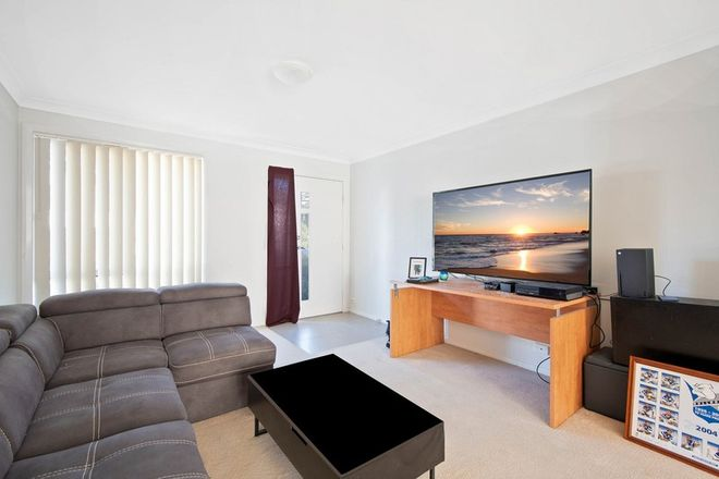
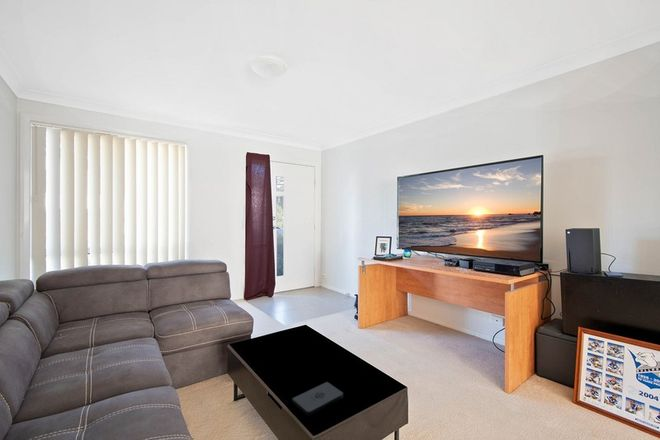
+ notepad (318, 397)
